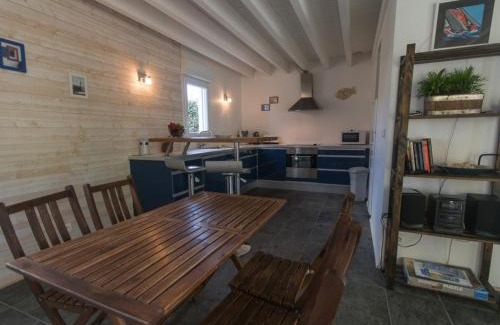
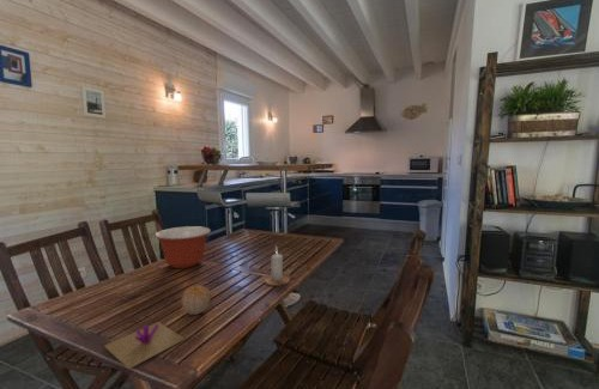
+ flower (145, 334)
+ fruit (196, 299)
+ mixing bowl (183, 248)
+ candle (277, 262)
